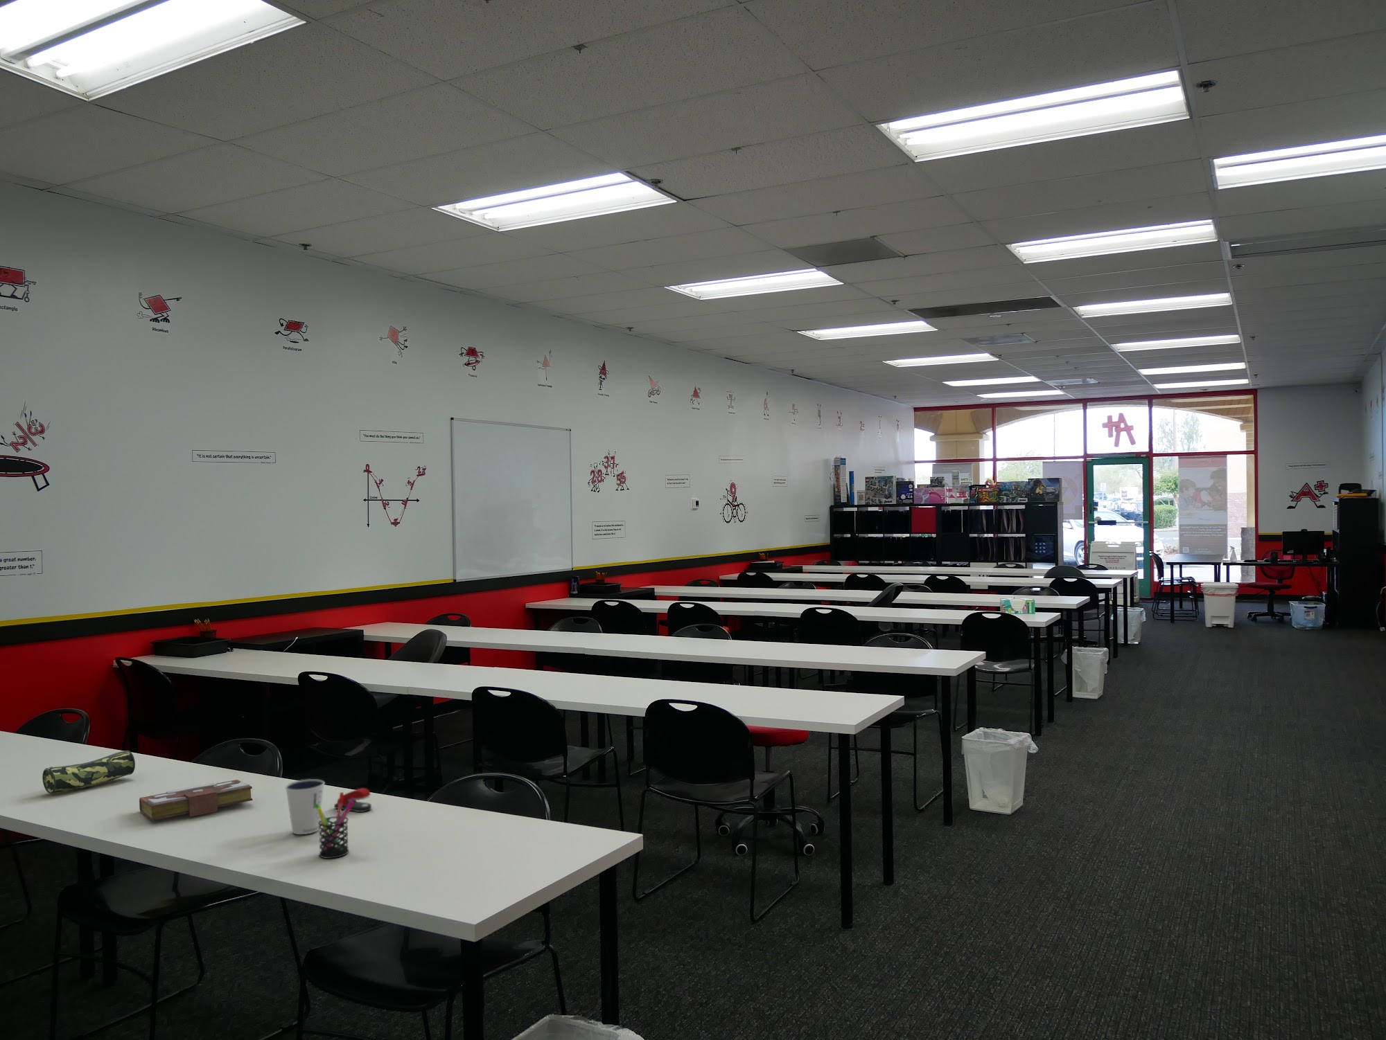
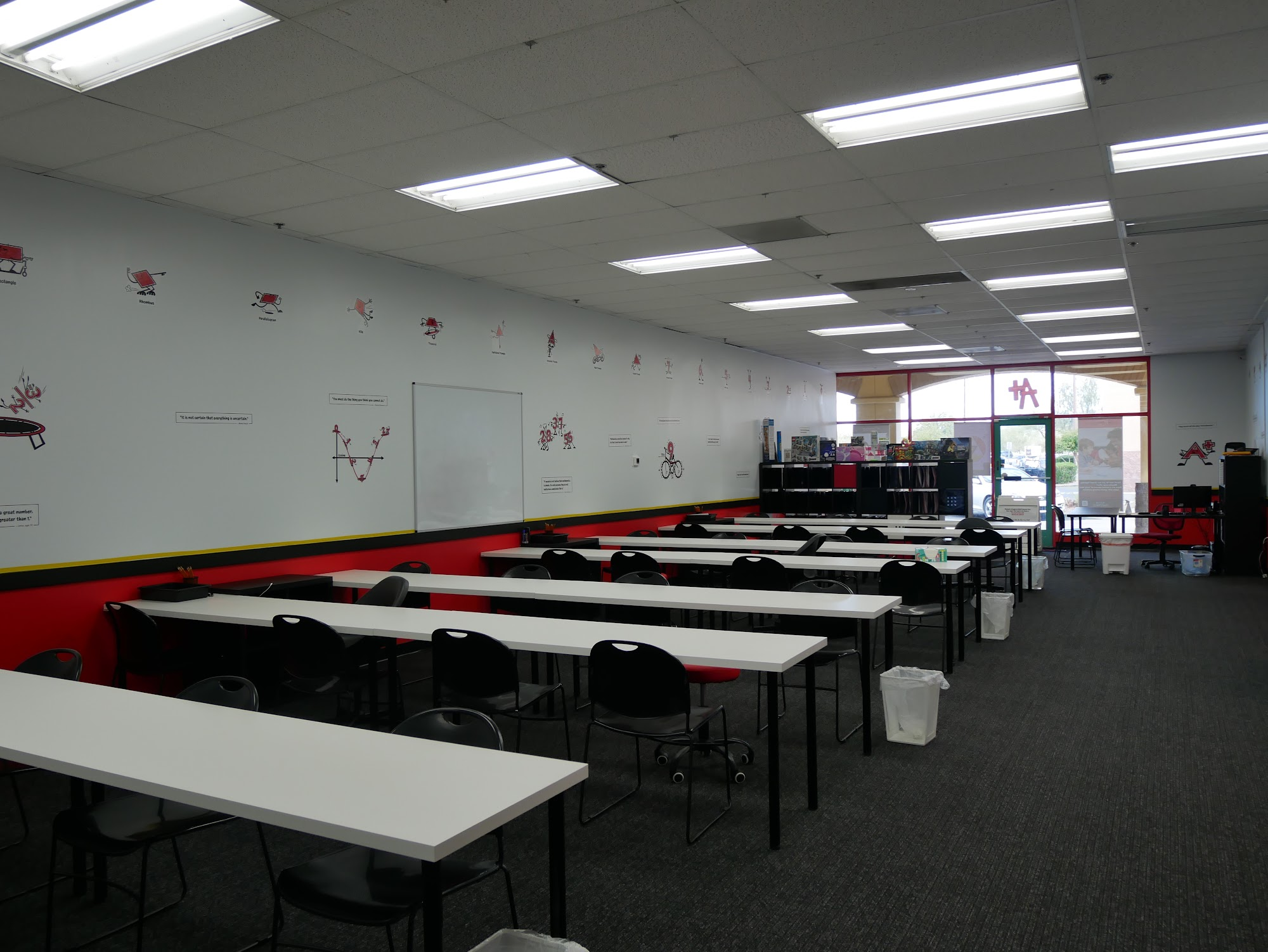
- pencil case (87, 772)
- book (197, 797)
- dixie cup (305, 807)
- pen holder (331, 824)
- stapler (354, 797)
